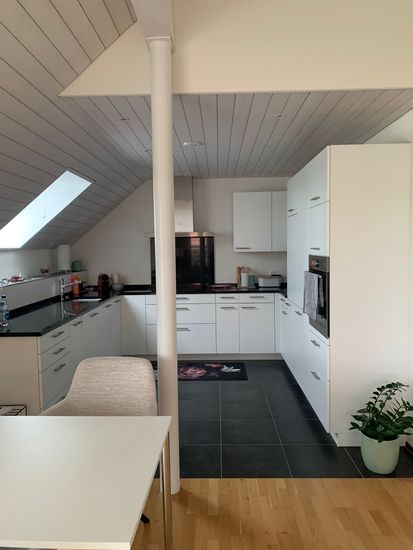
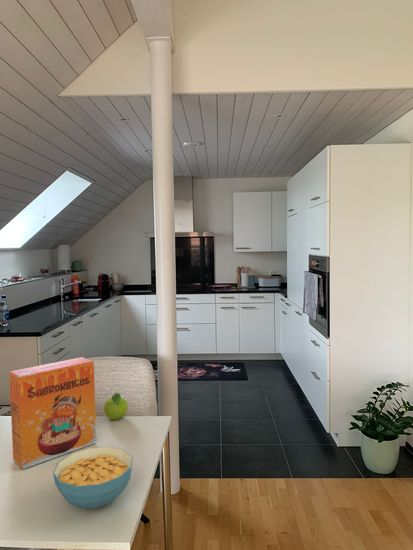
+ cereal bowl (94, 482)
+ fruit (116, 406)
+ cereal box (54, 408)
